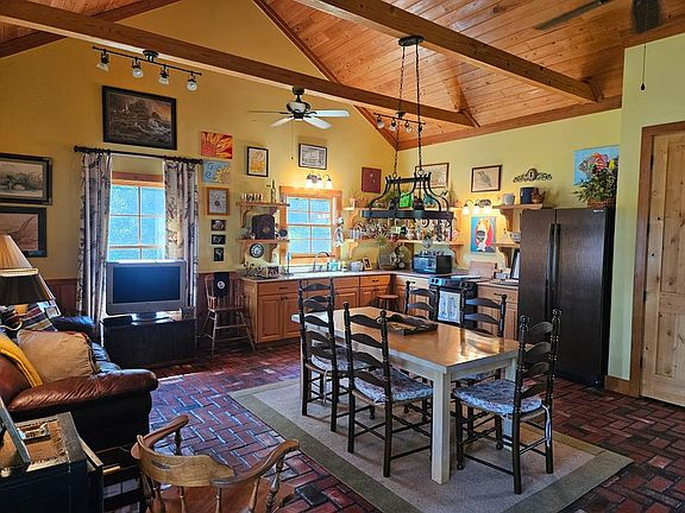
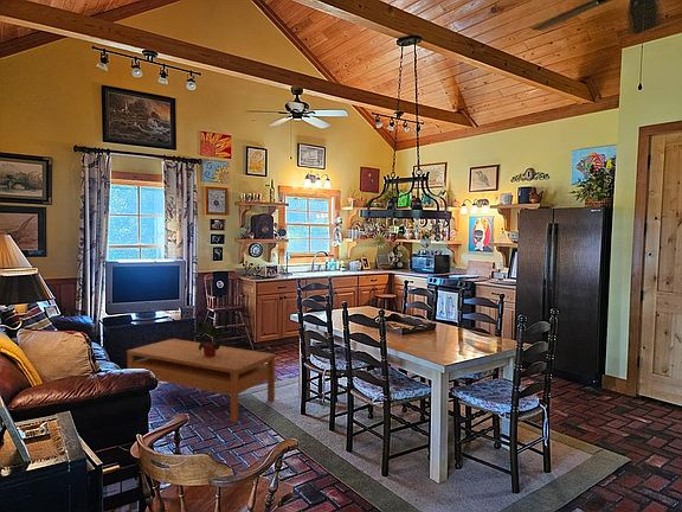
+ coffee table (200, 375)
+ potted plant (212, 334)
